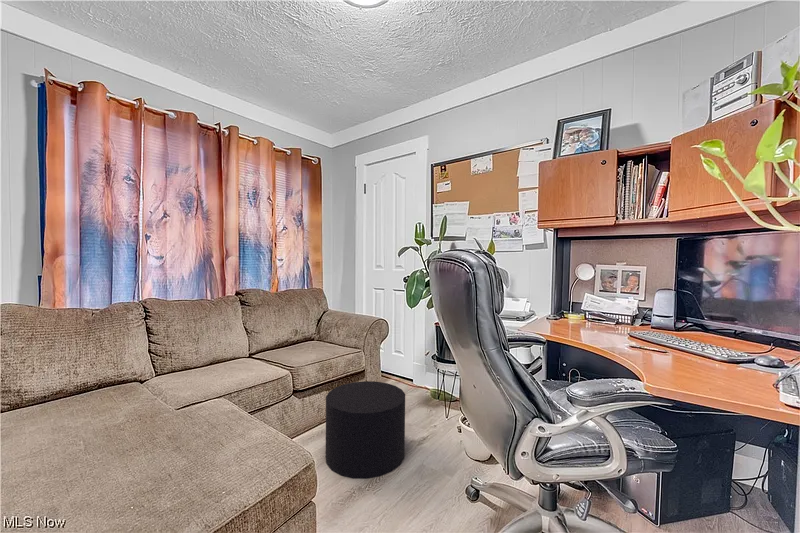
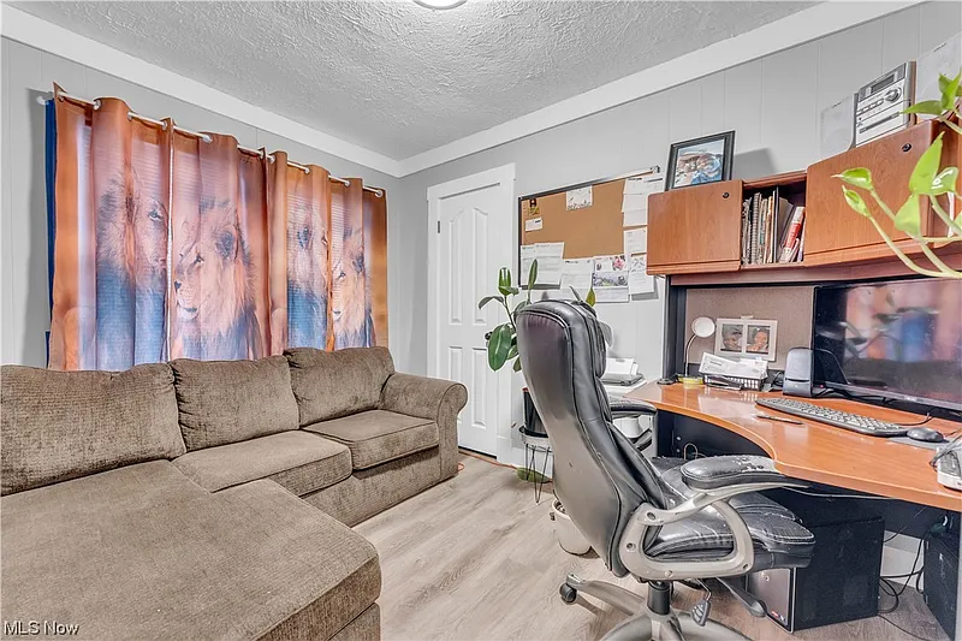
- stool (365, 424)
